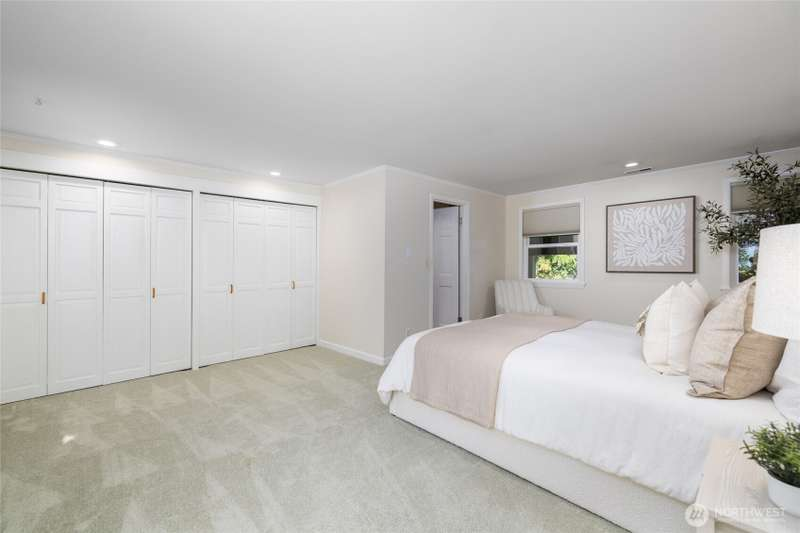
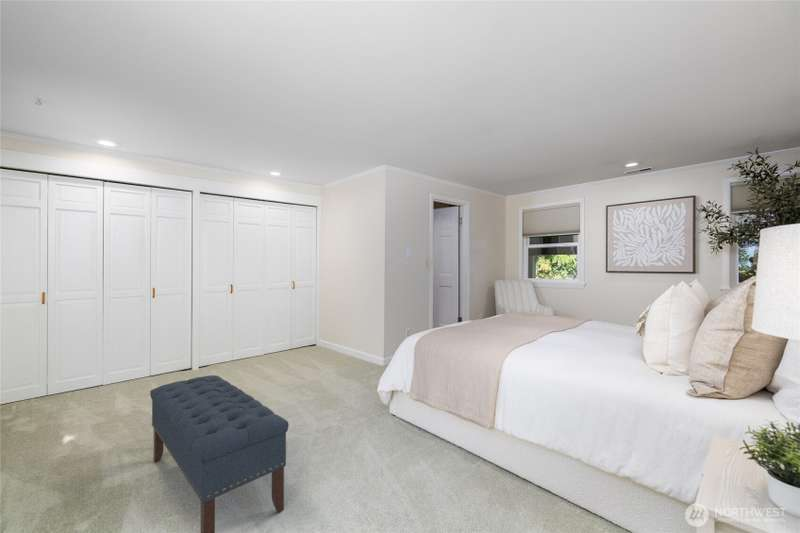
+ bench (211, 440)
